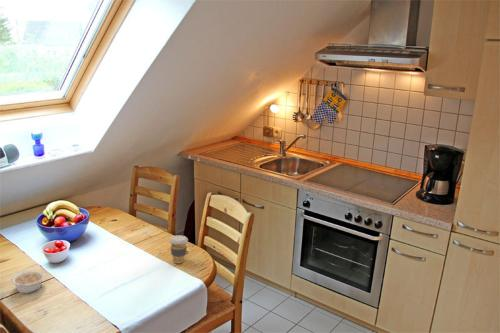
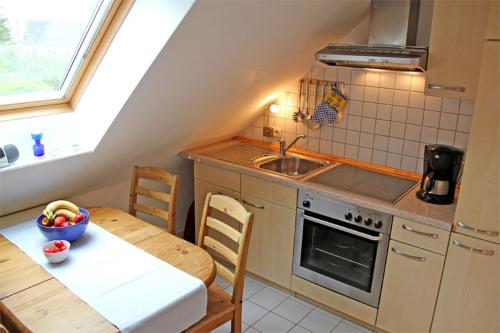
- legume (28, 282)
- coffee cup (178, 249)
